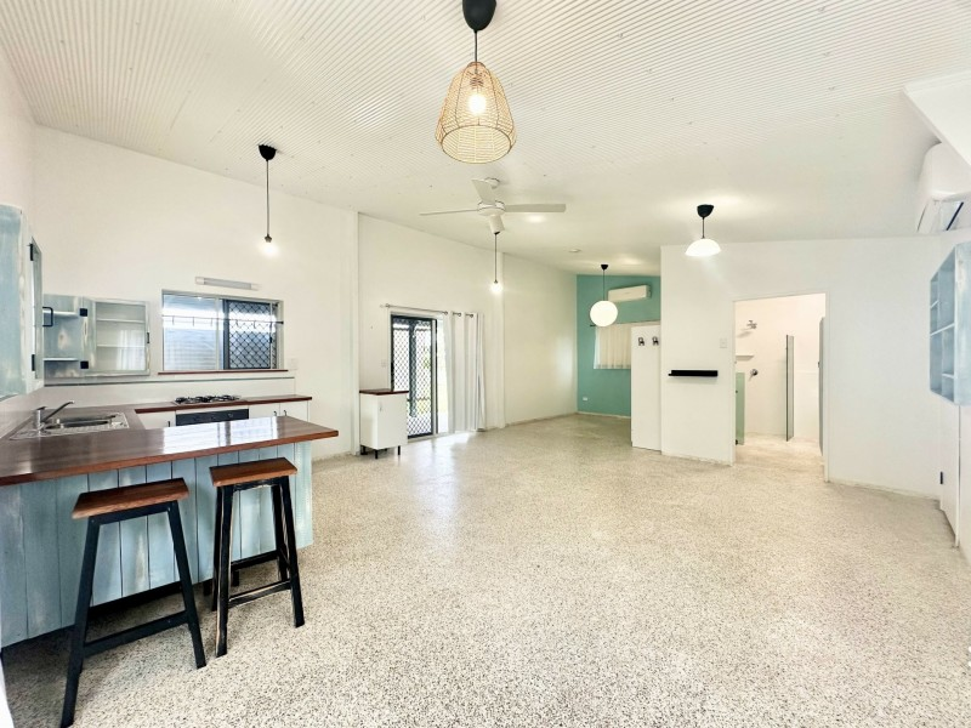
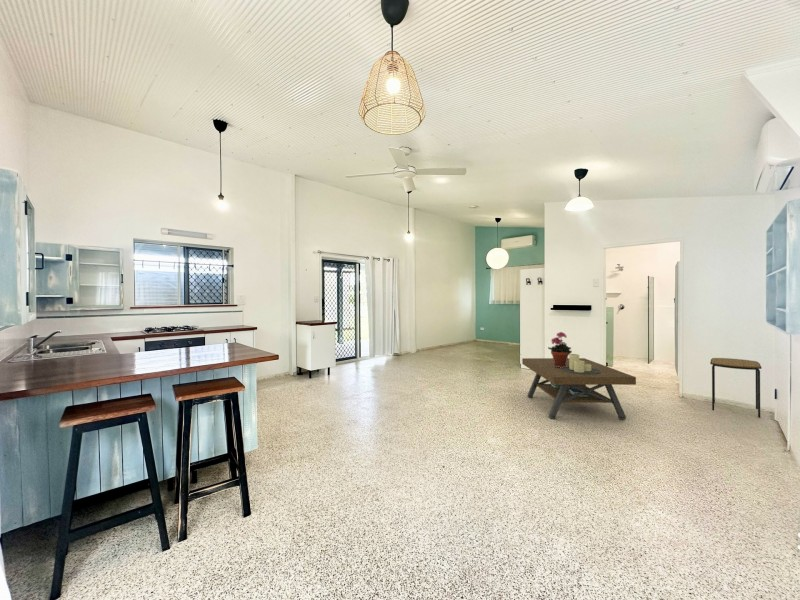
+ side table (734, 368)
+ coffee table (571, 379)
+ potted plant (559, 348)
